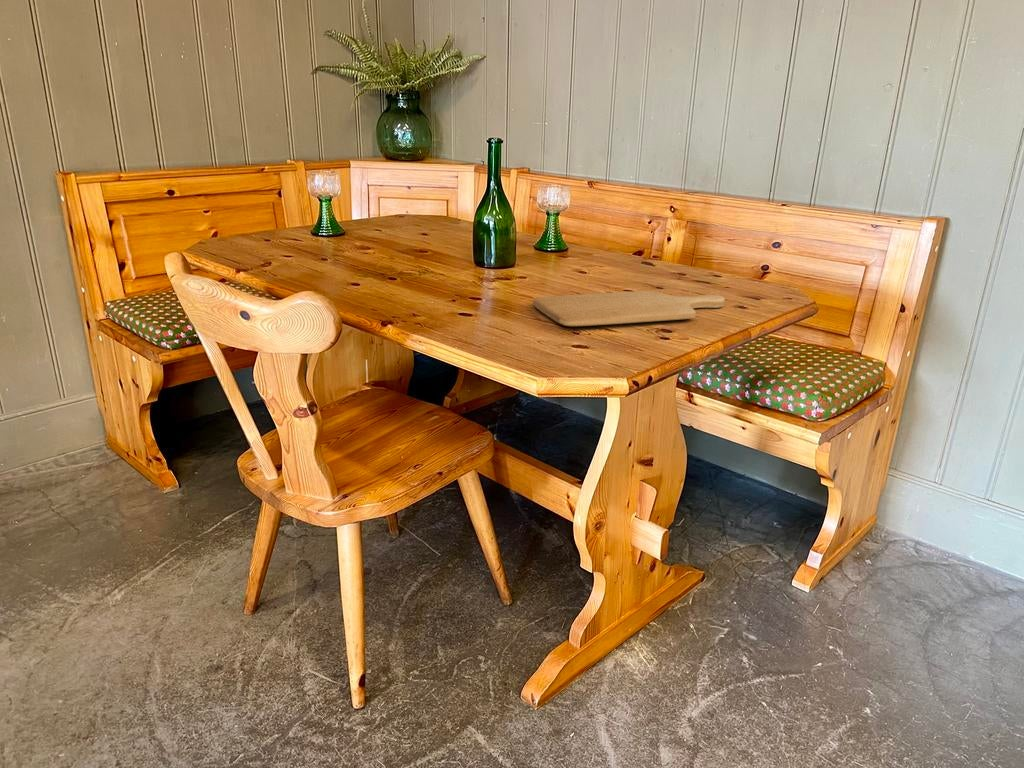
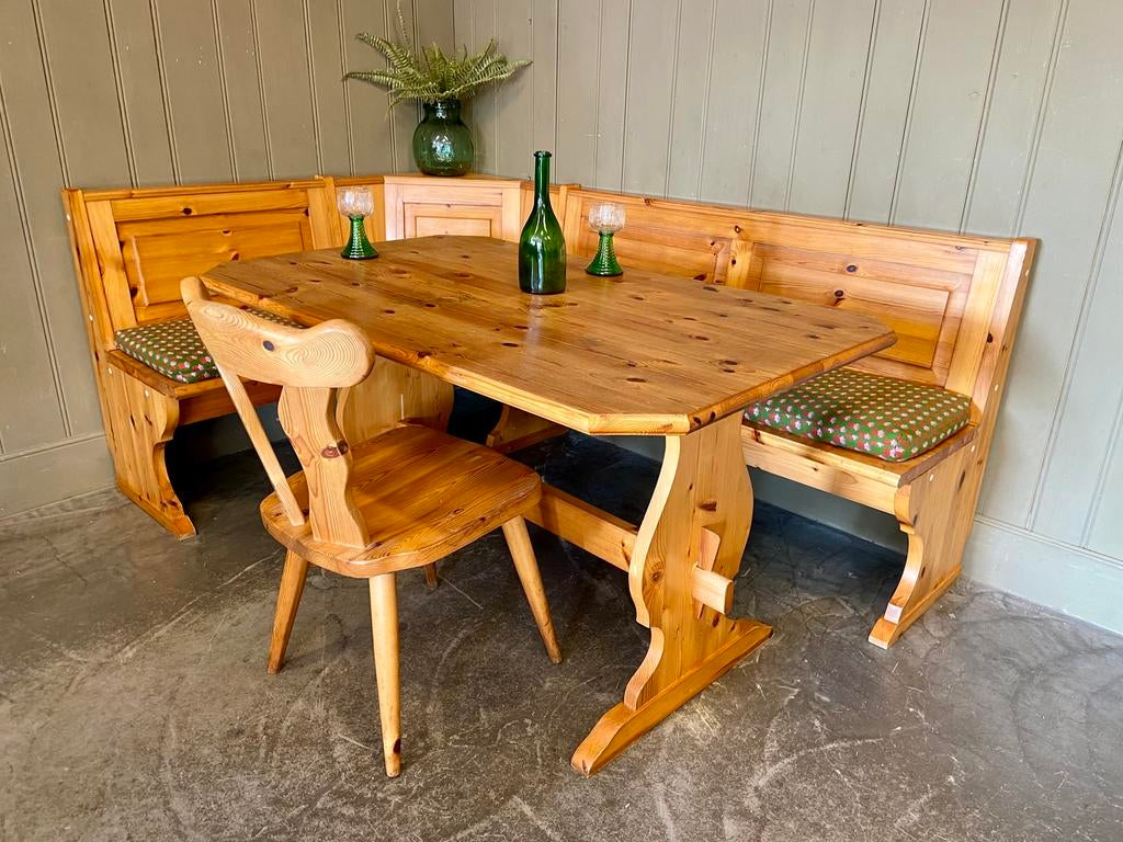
- chopping board (638, 305)
